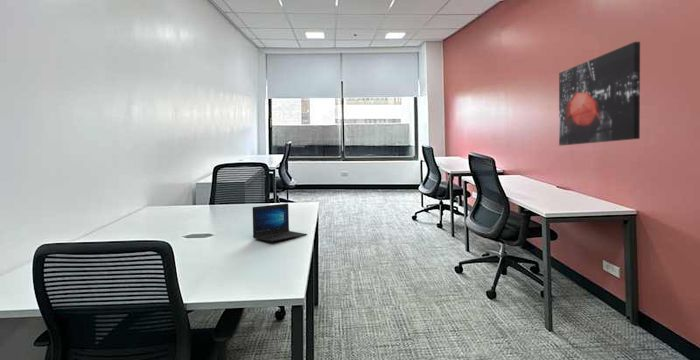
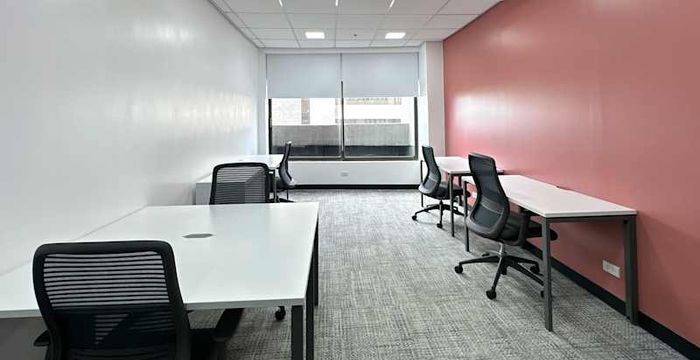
- laptop (280, 221)
- wall art (593, 101)
